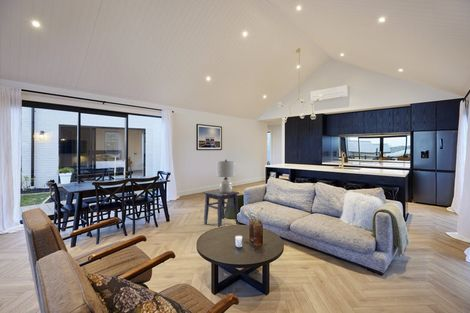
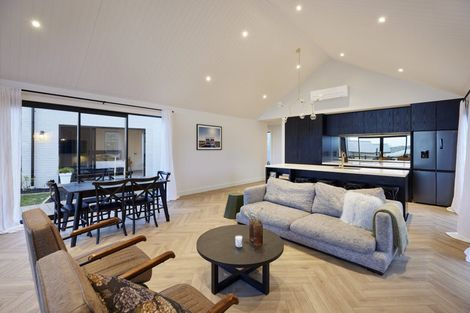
- side table (221, 208)
- lamp (225, 176)
